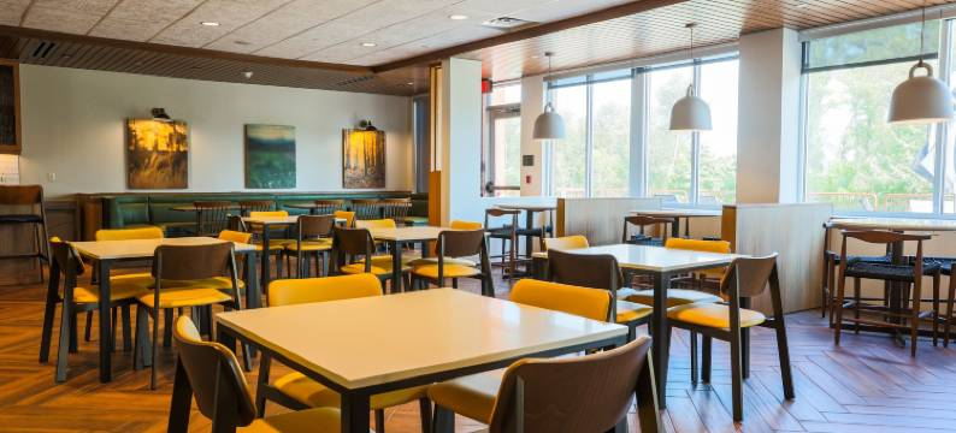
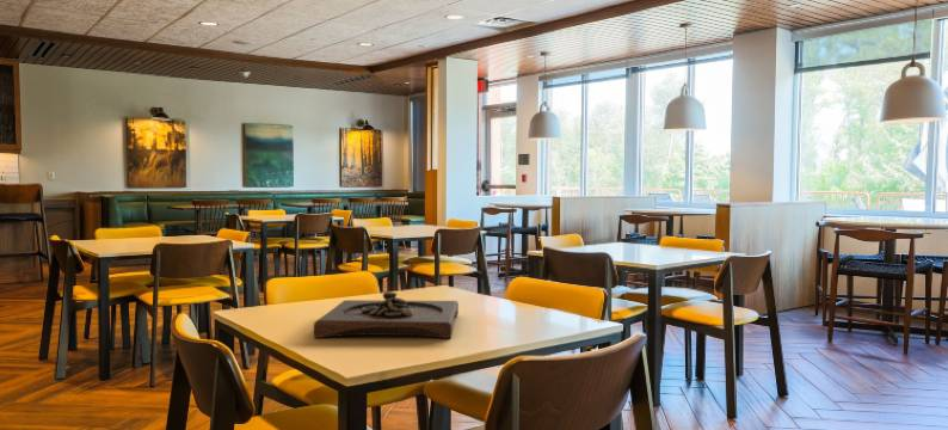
+ wooden tray (392, 308)
